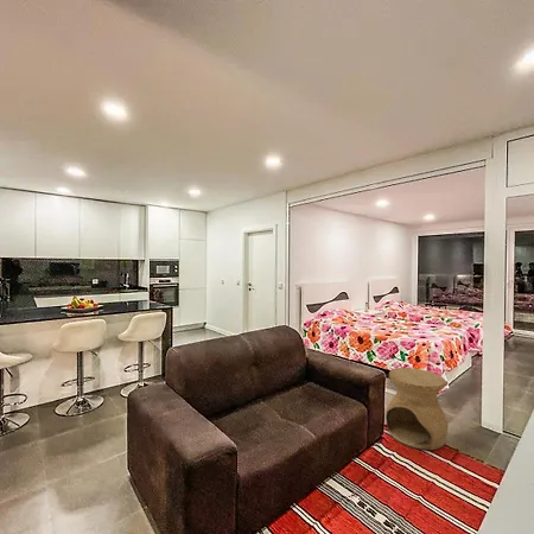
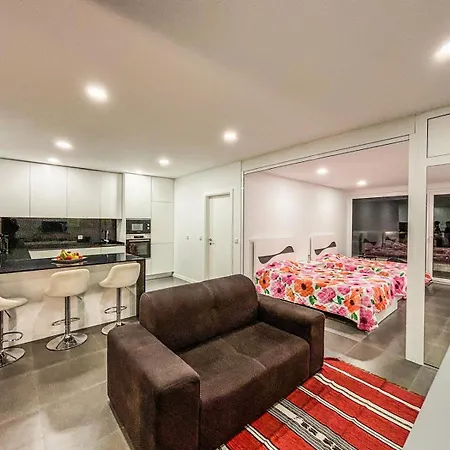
- side table (415, 405)
